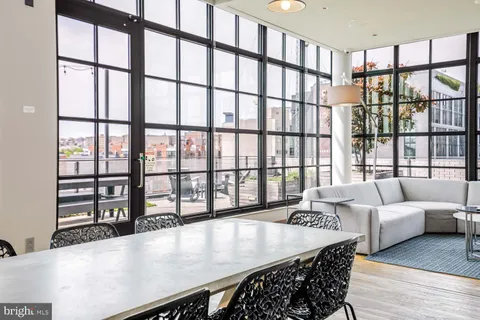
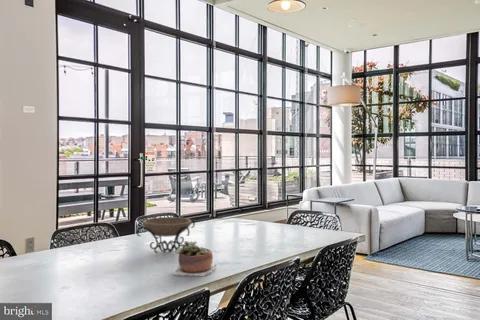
+ succulent plant (195, 255)
+ decorative bowl (167, 235)
